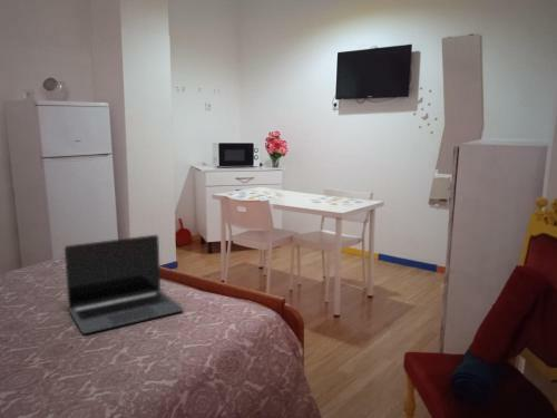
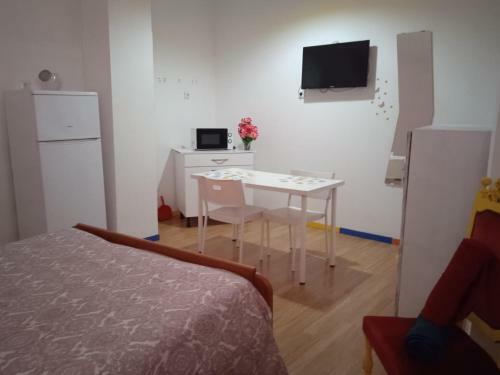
- laptop (125, 279)
